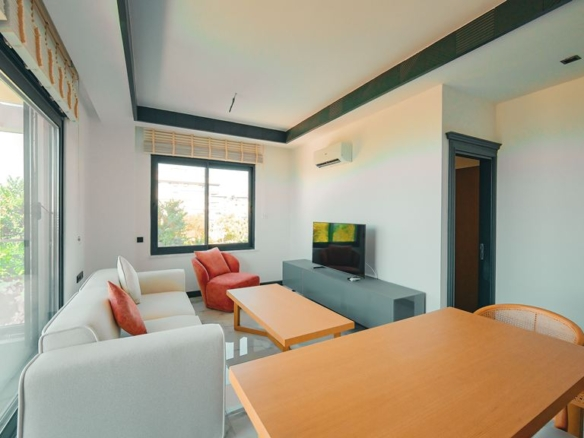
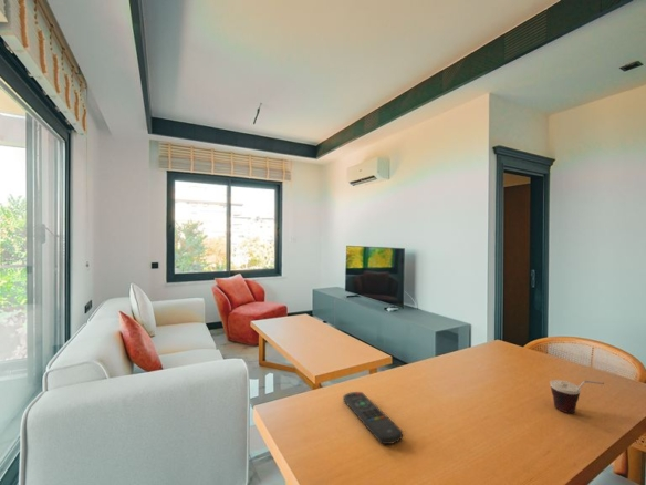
+ remote control (369, 414)
+ cup (575, 393)
